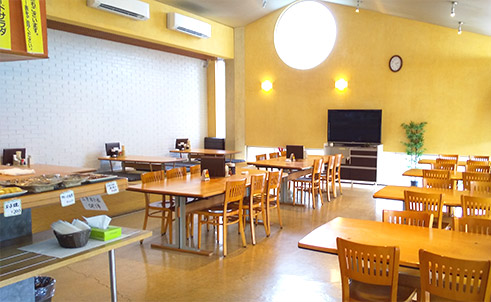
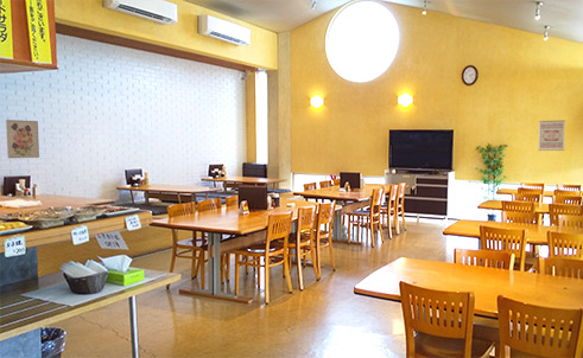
+ wall art (23, 139)
+ wall art (551, 135)
